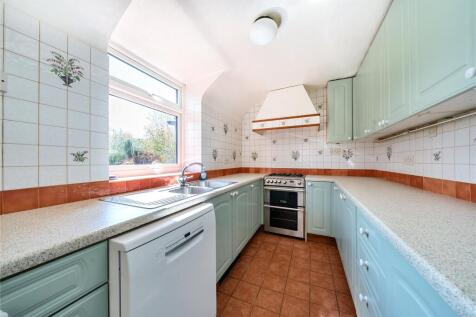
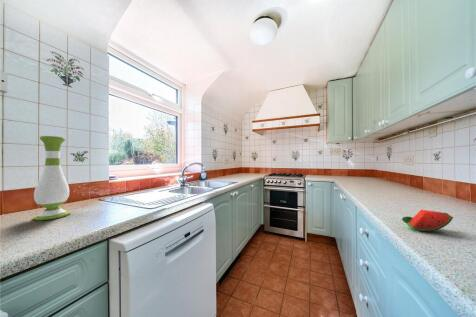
+ vase (52, 176)
+ watermelon (424, 219)
